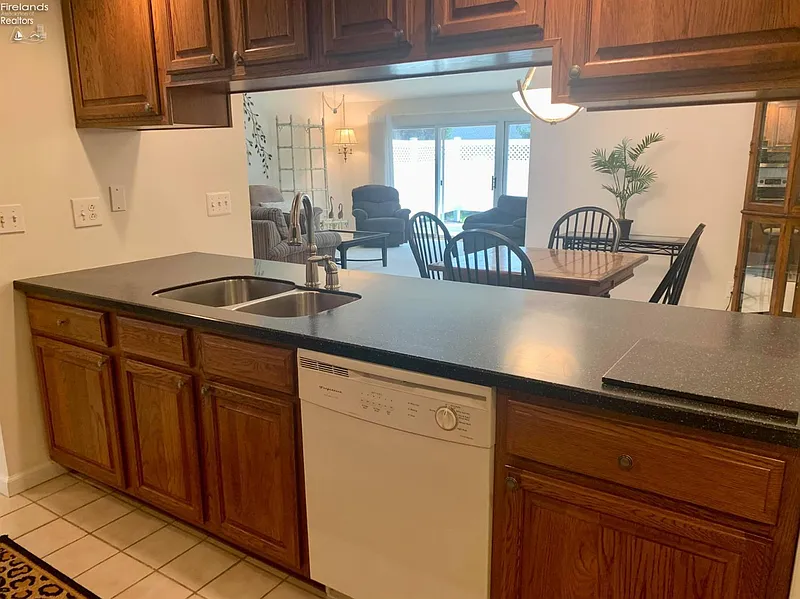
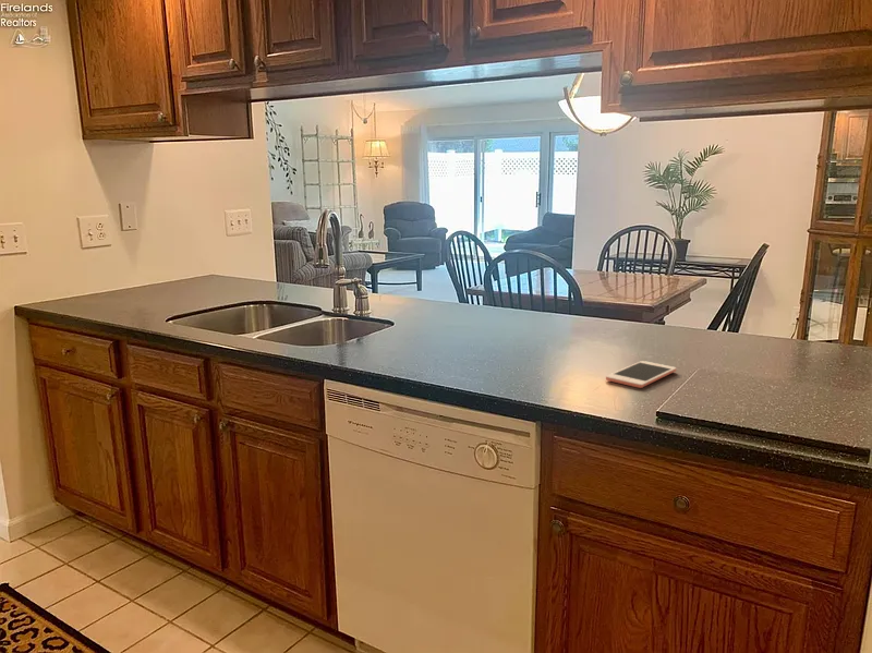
+ cell phone (641, 373)
